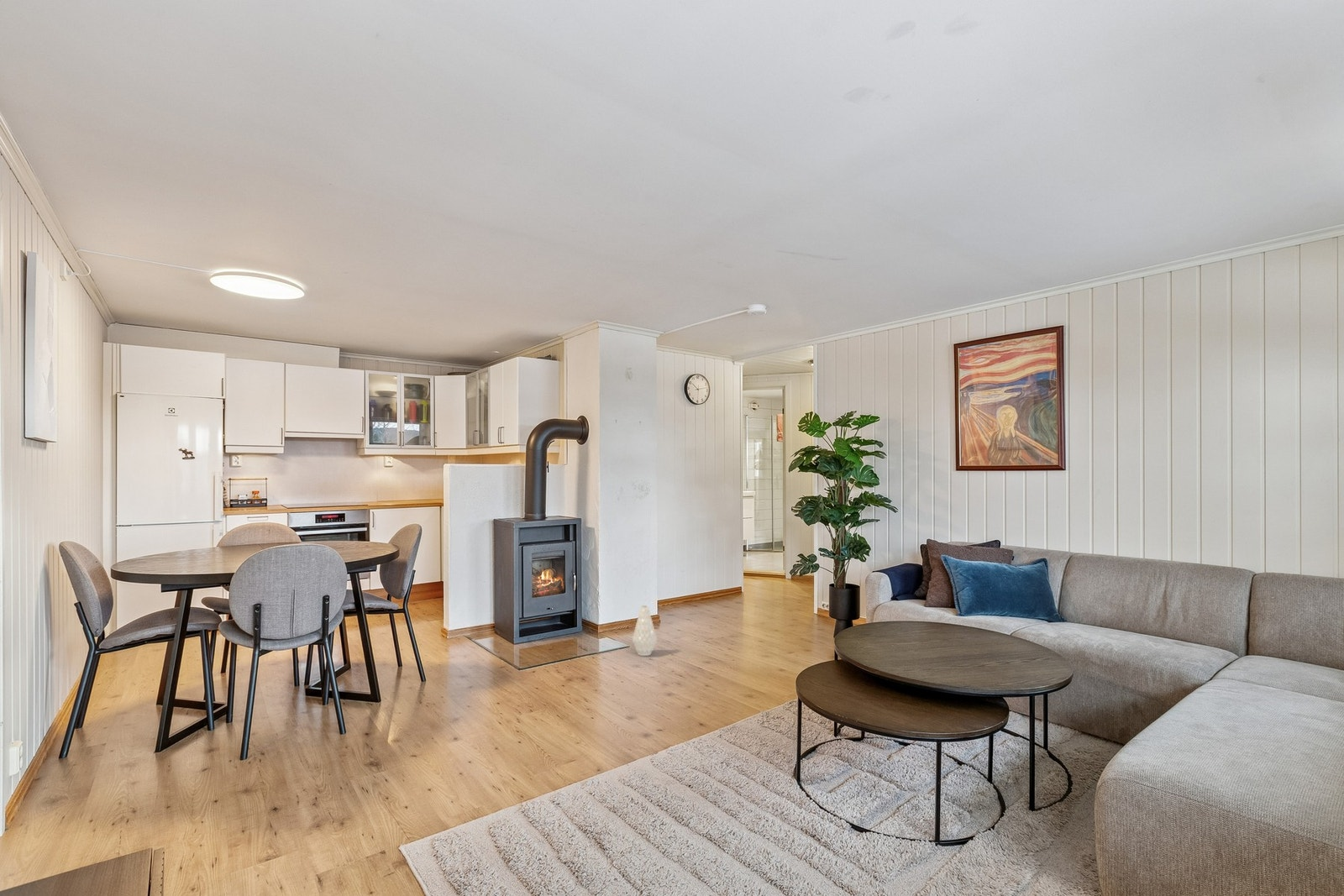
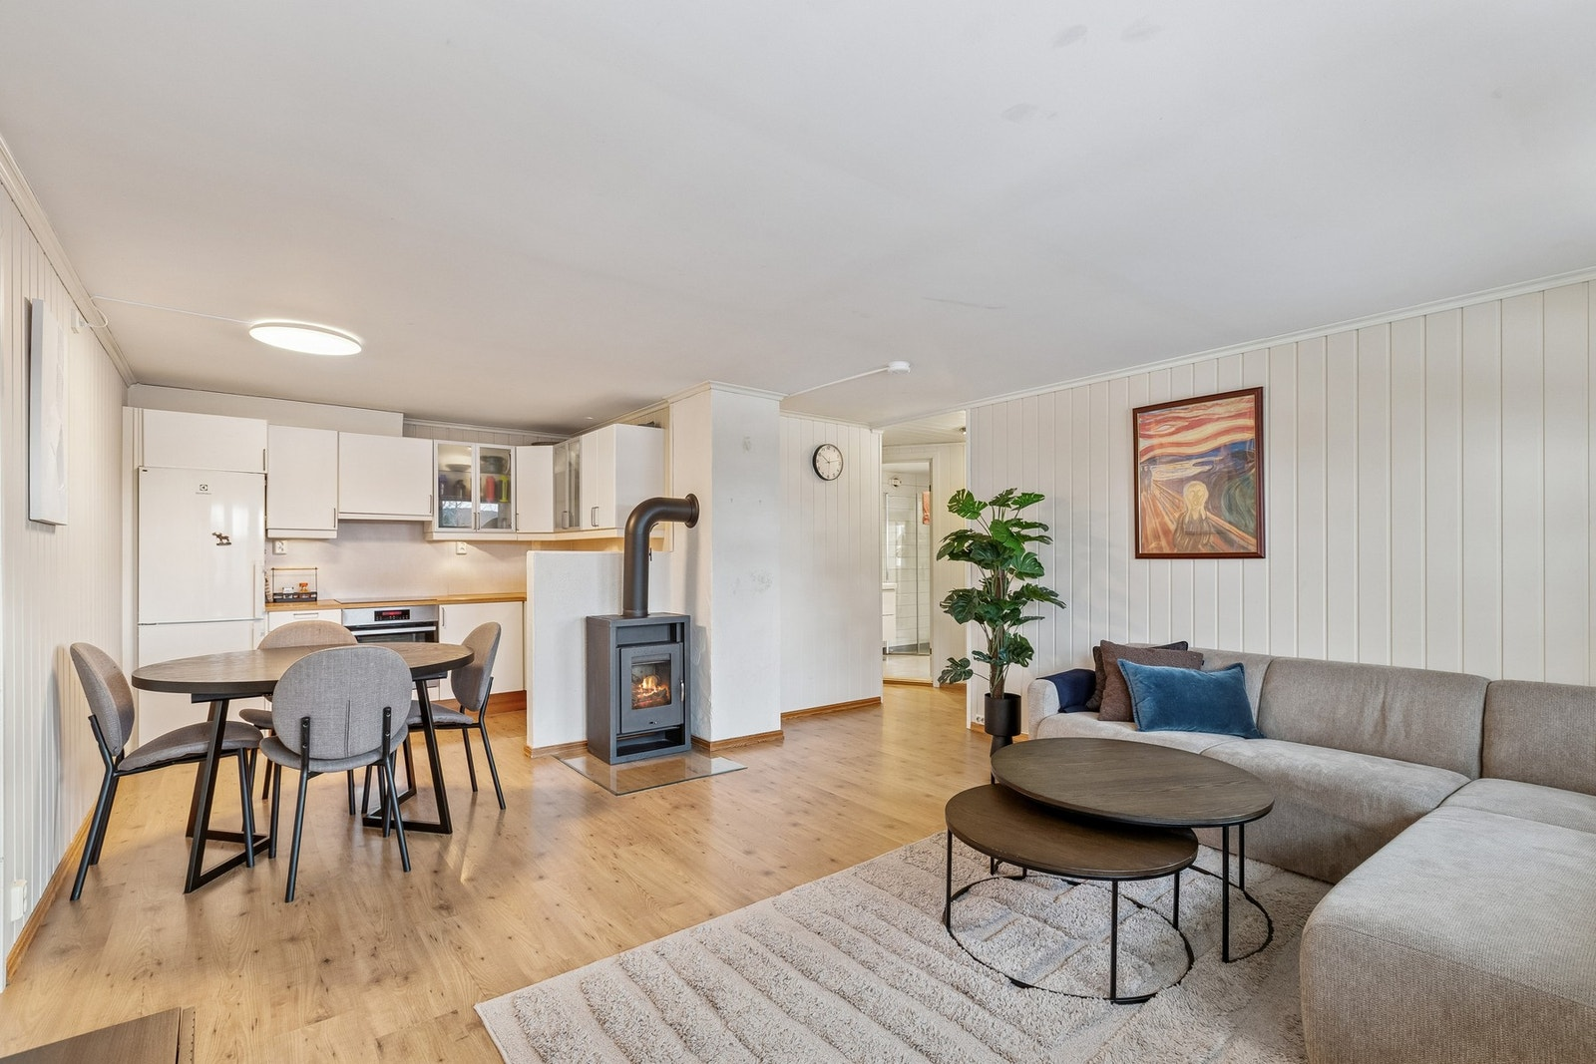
- vase (644, 630)
